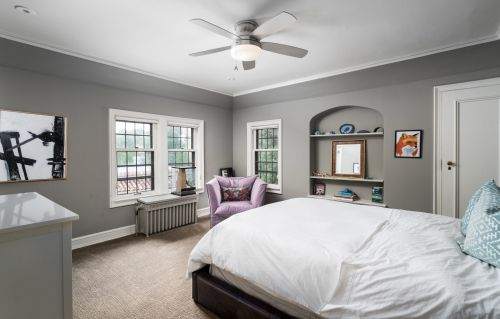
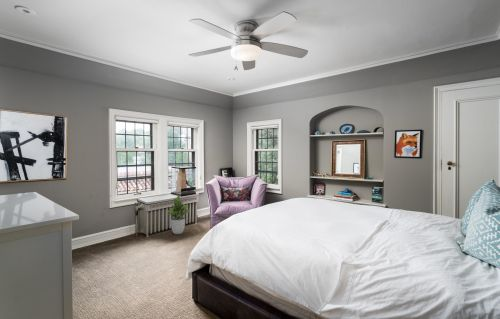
+ potted plant (178, 214)
